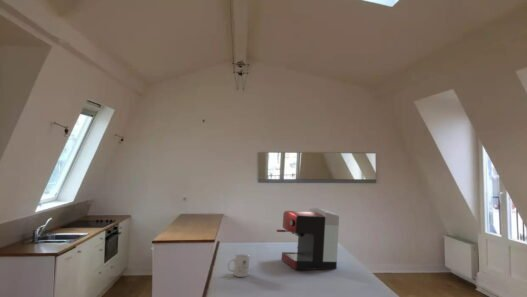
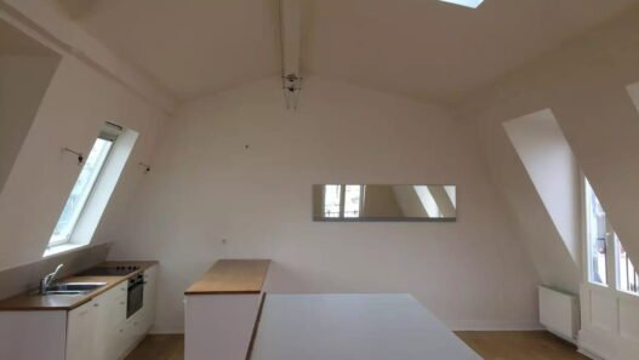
- mug (238, 265)
- coffee maker (303, 235)
